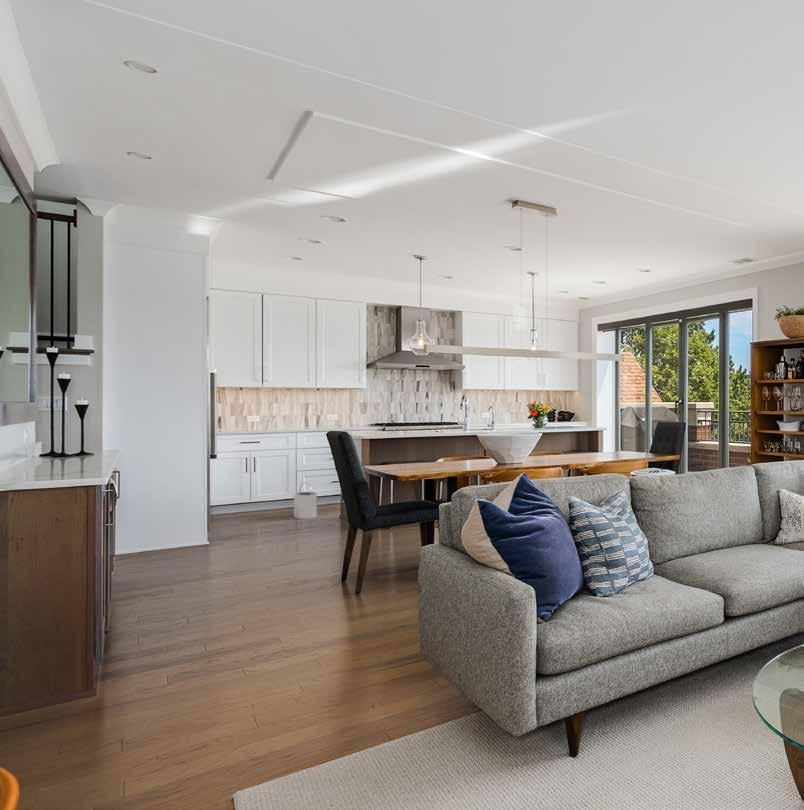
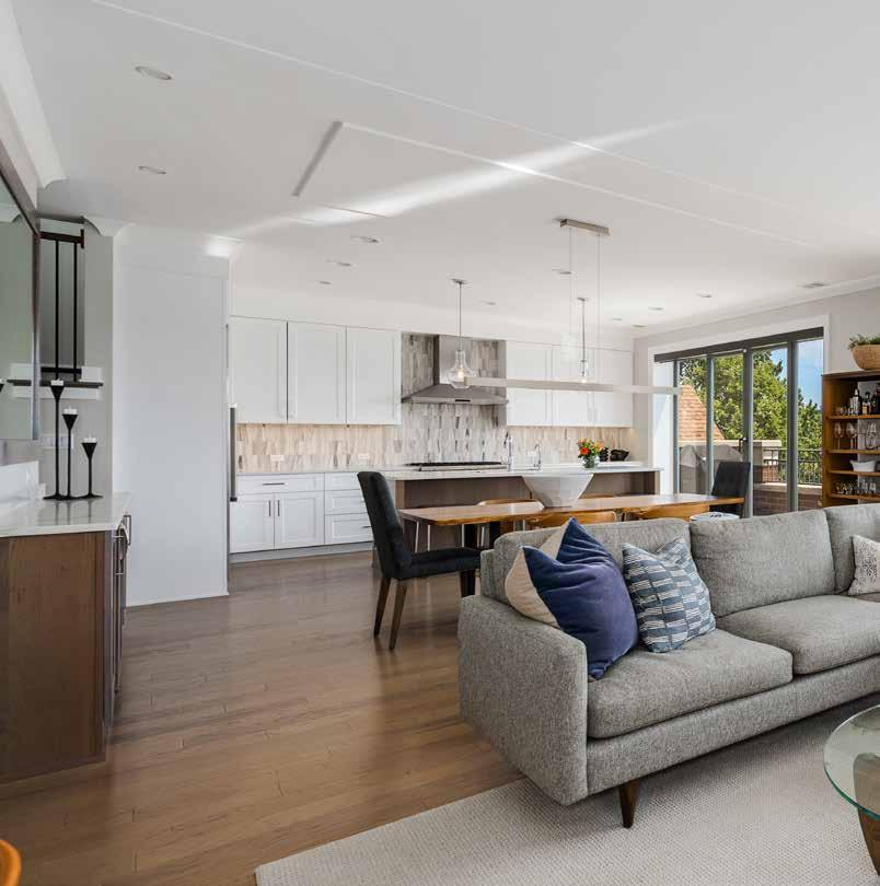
- bucket (305, 499)
